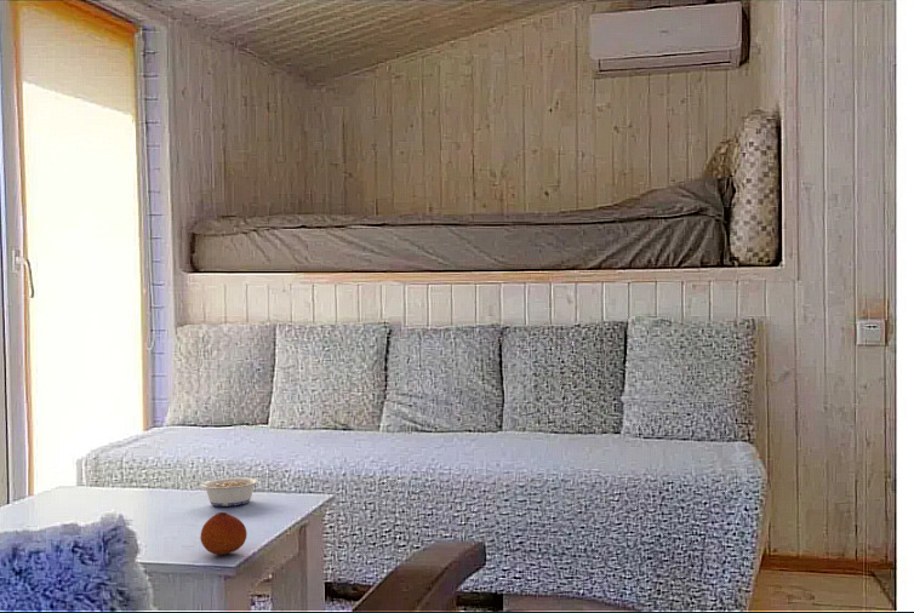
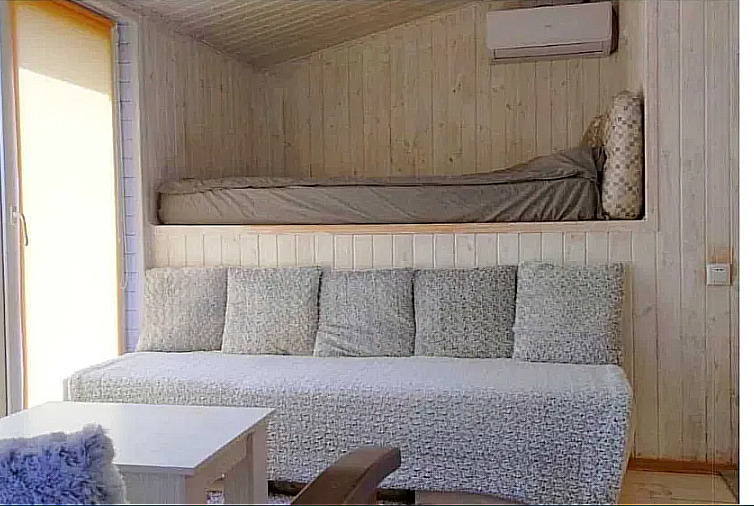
- legume (228, 491)
- fruit (224, 532)
